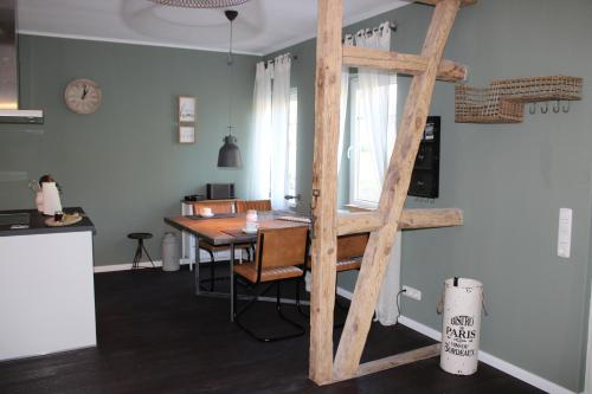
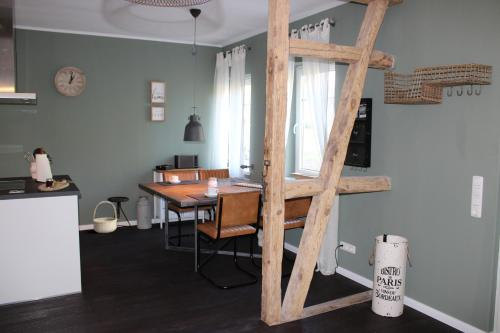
+ basket (105, 218)
